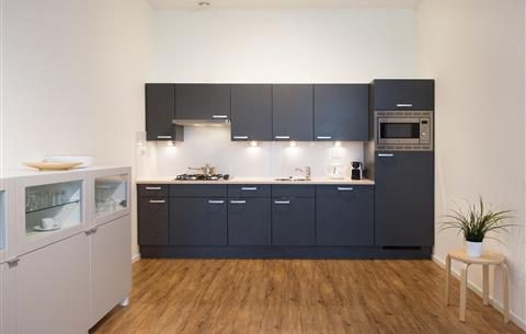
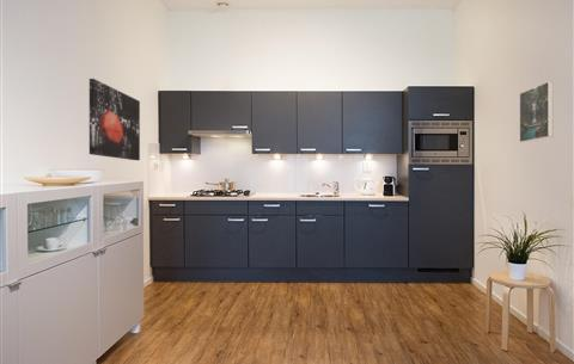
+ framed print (535, 113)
+ wall art (117, 124)
